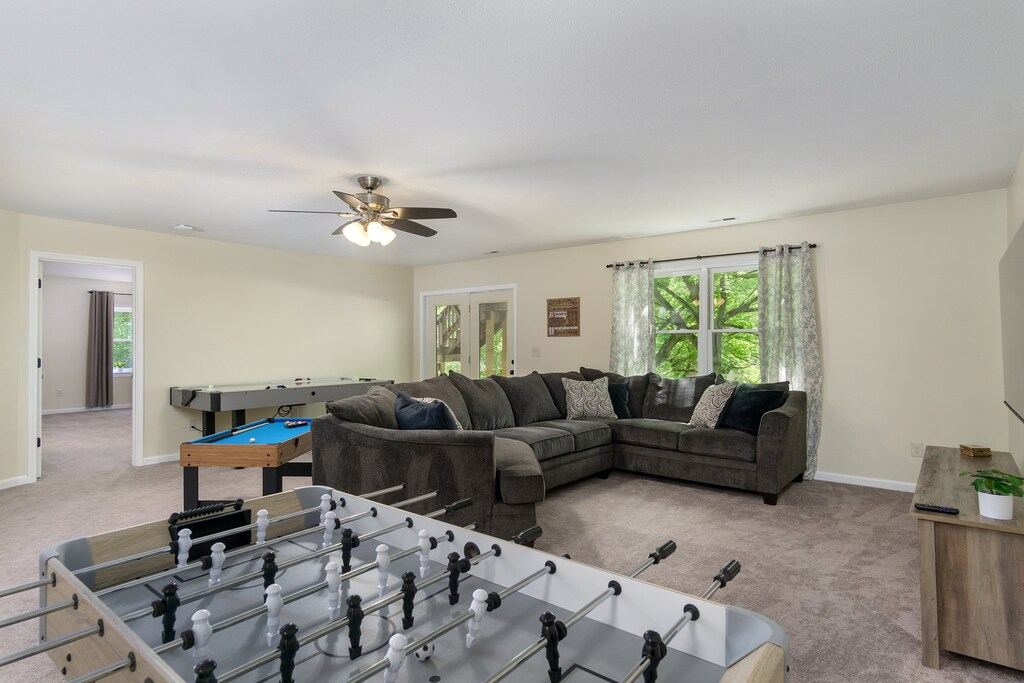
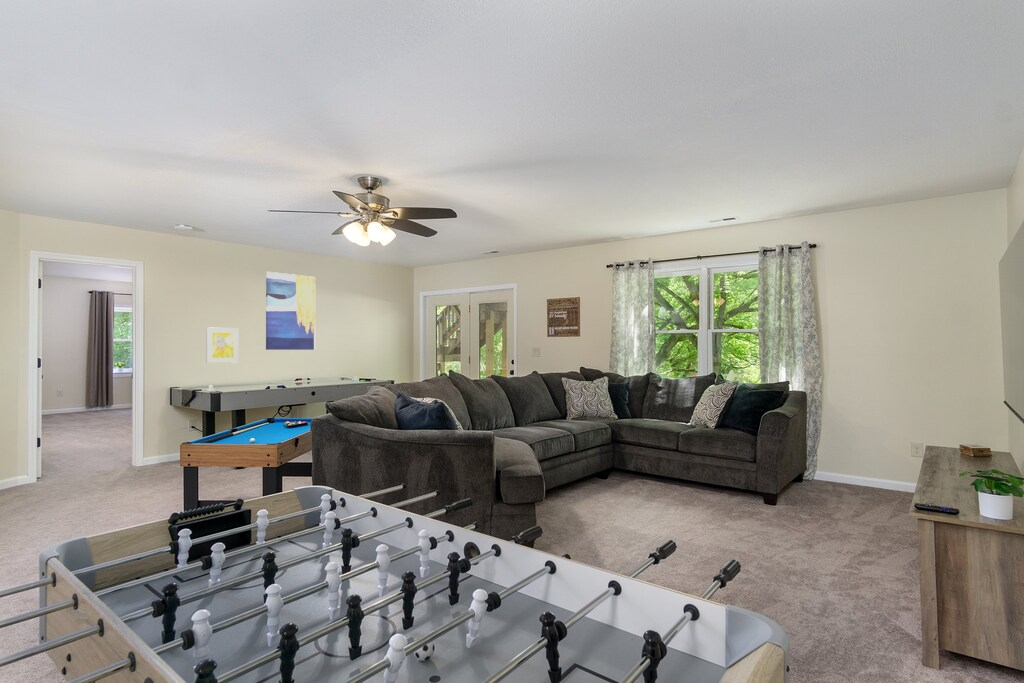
+ wall art (291, 312)
+ wall art (222, 345)
